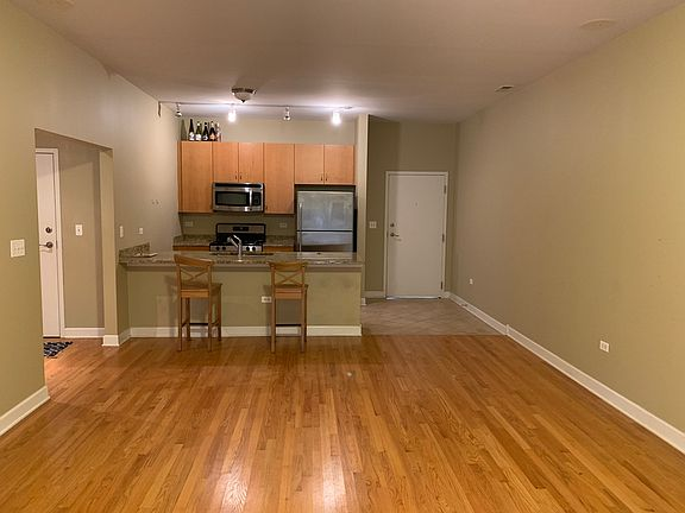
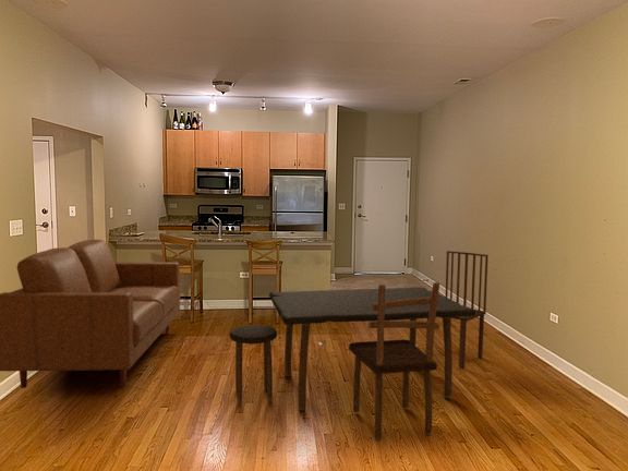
+ sofa (108, 300)
+ dining table (352, 342)
+ dining chair (458, 302)
